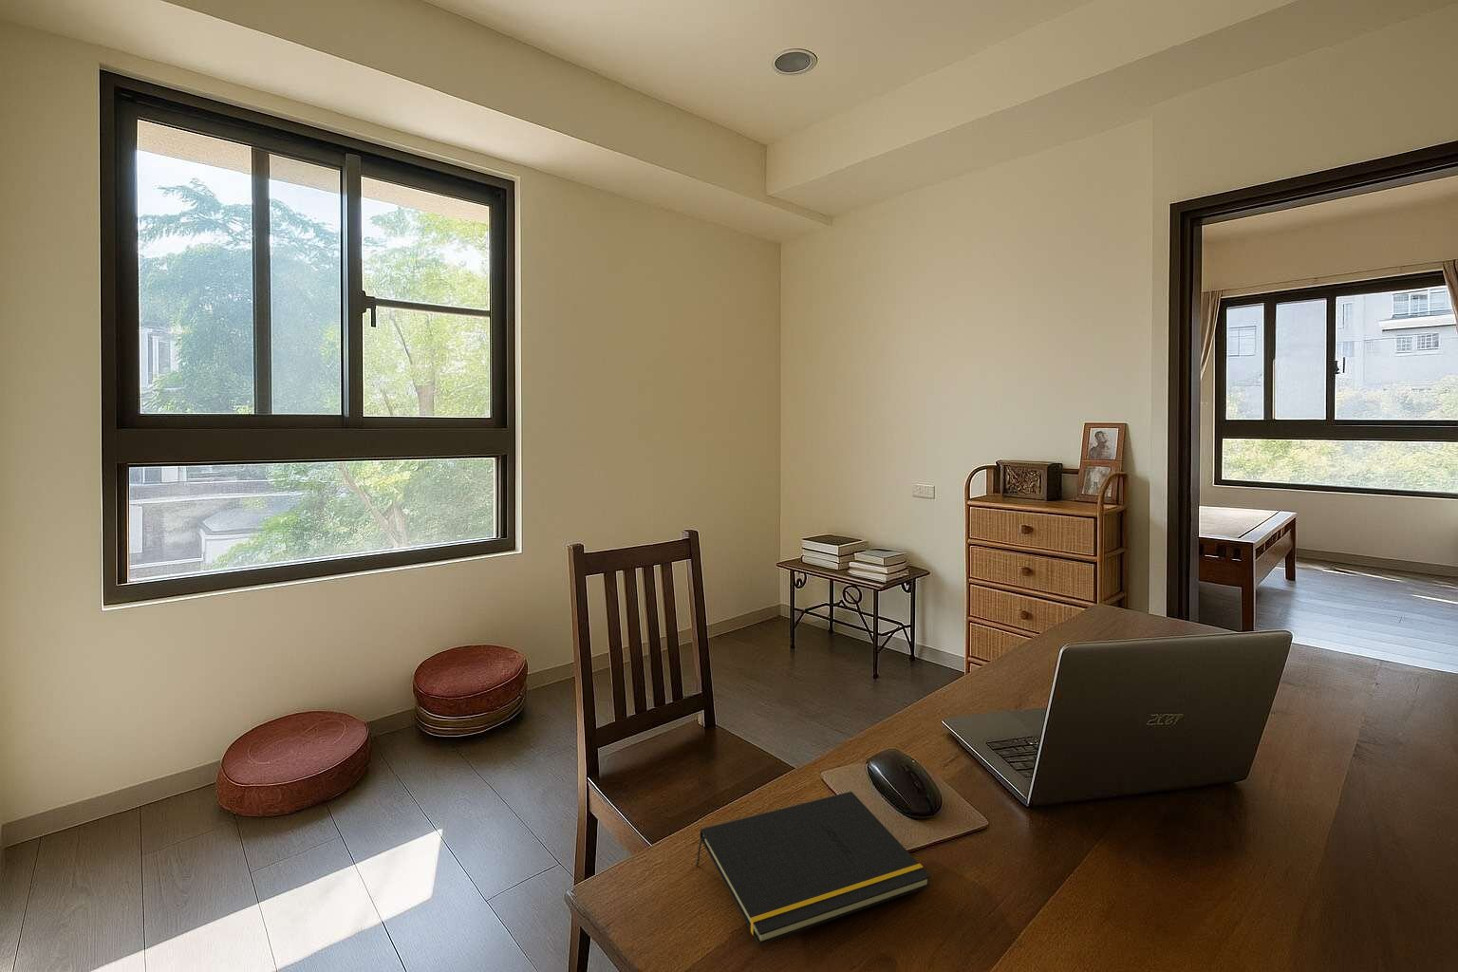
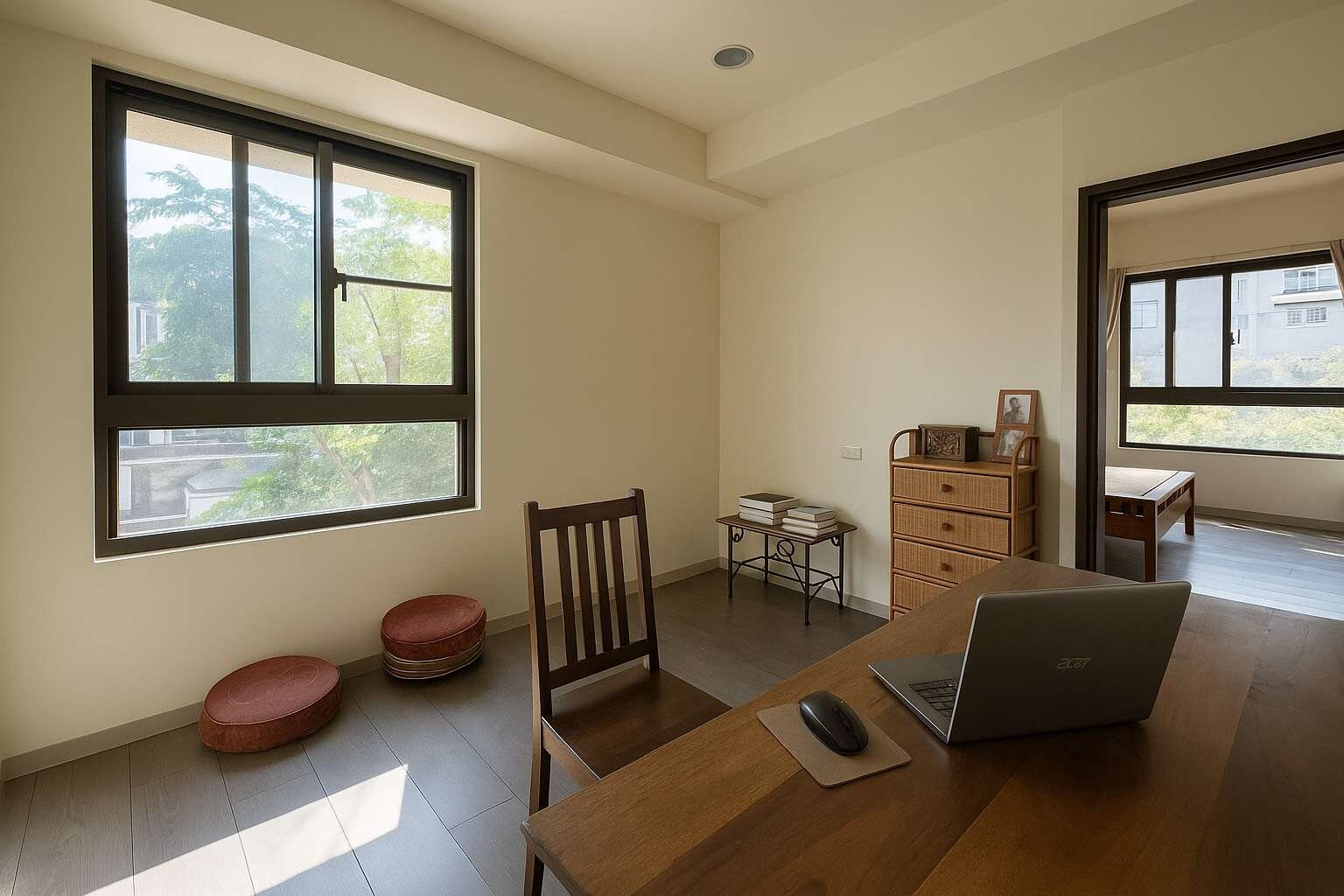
- notepad (811, 856)
